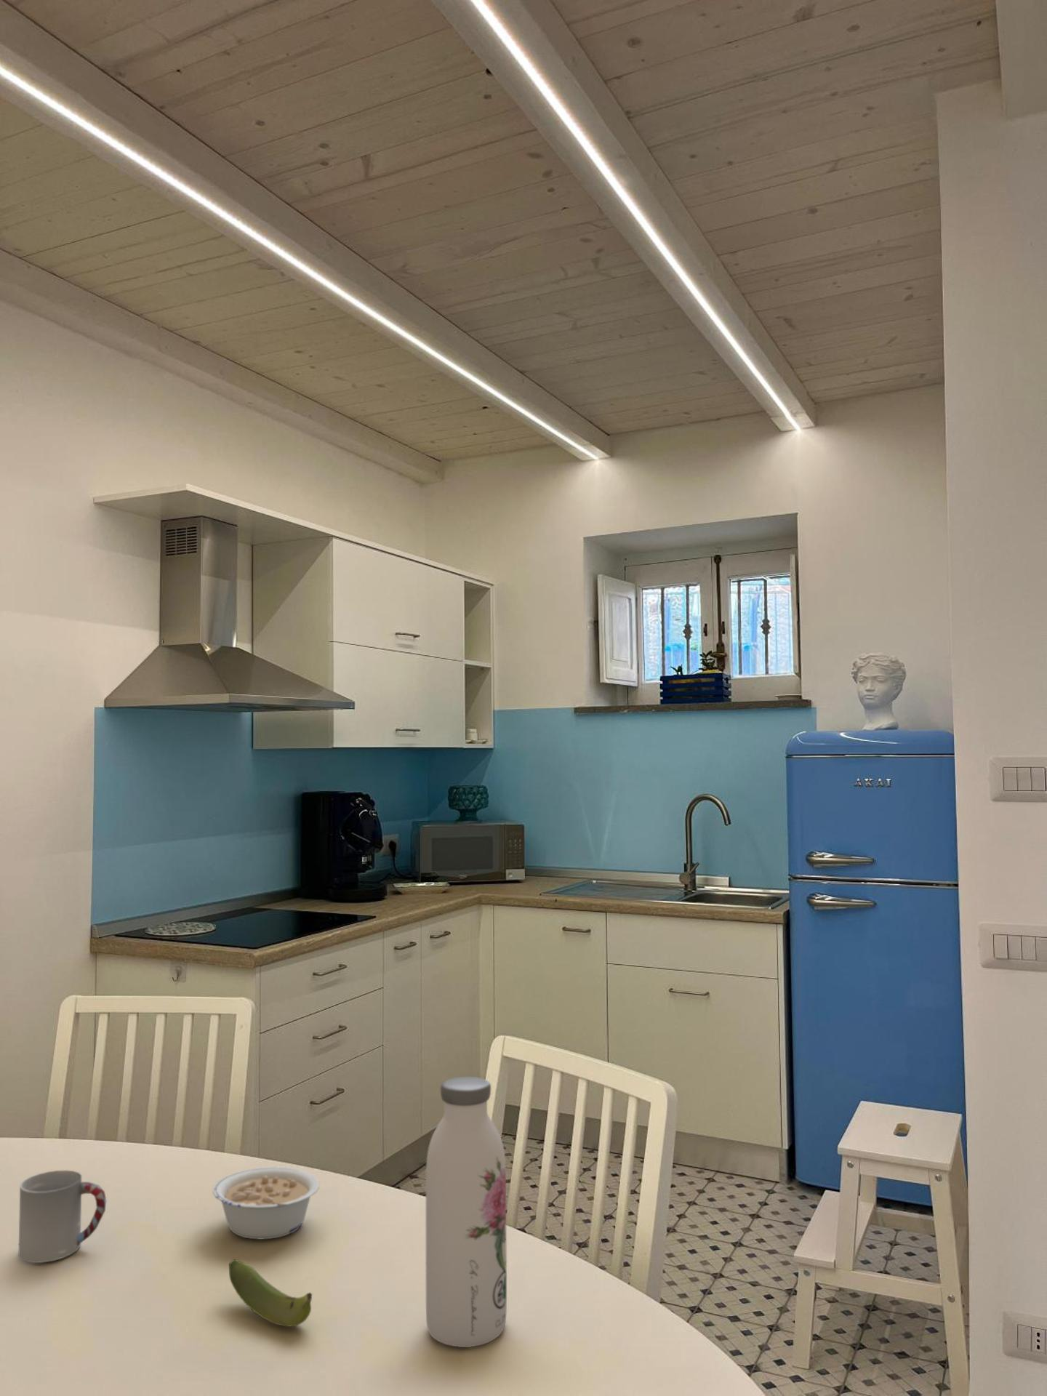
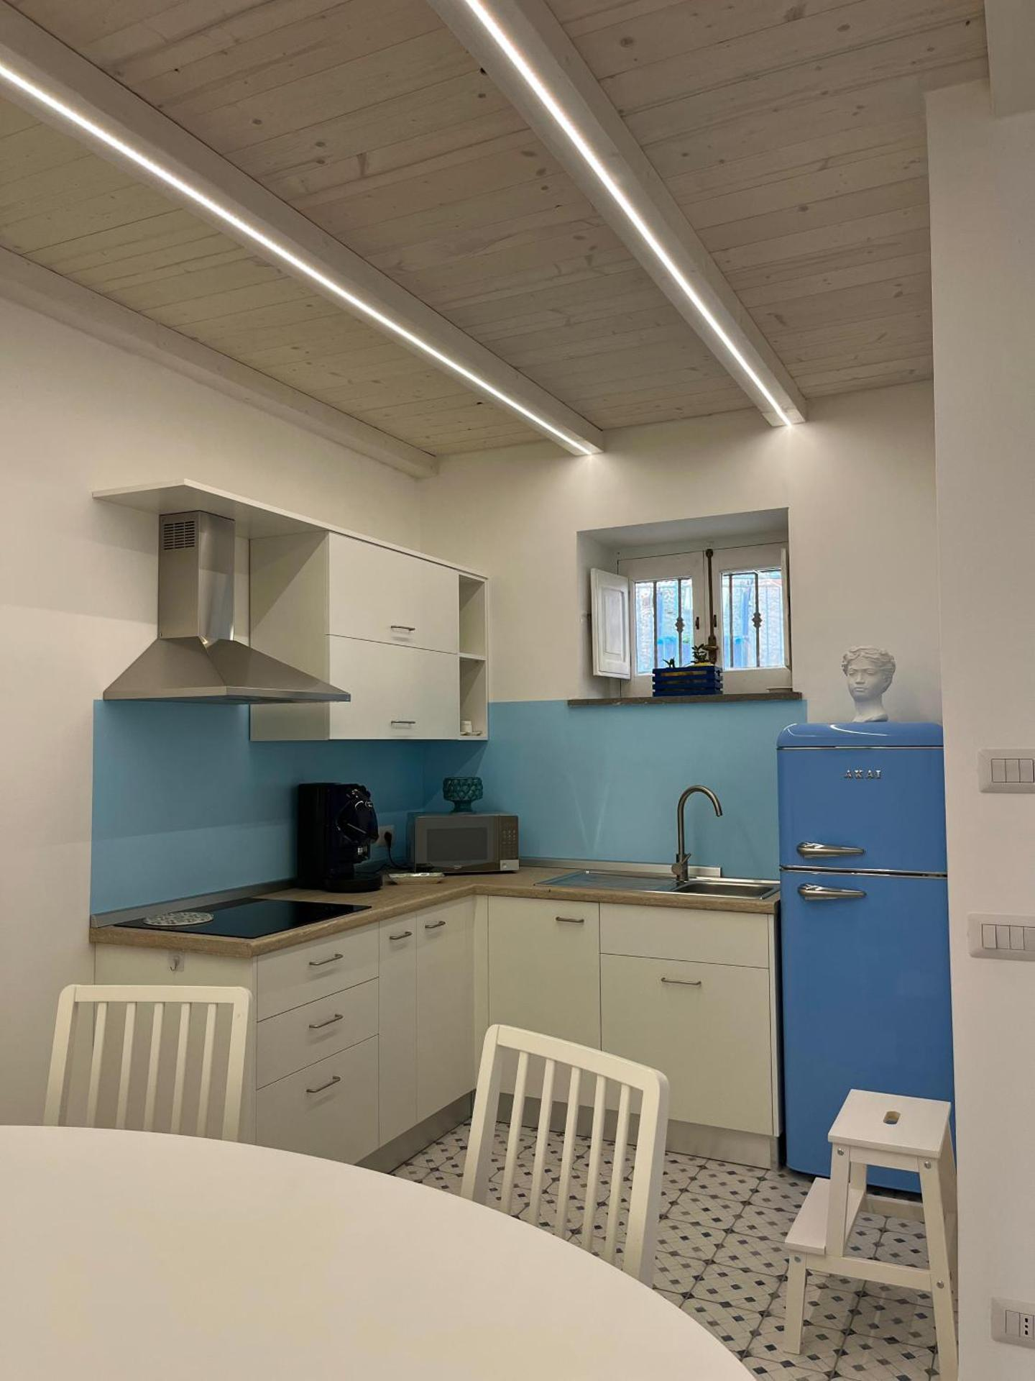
- legume (269, 1201)
- water bottle (466, 1204)
- cup (64, 1215)
- banana (266, 1295)
